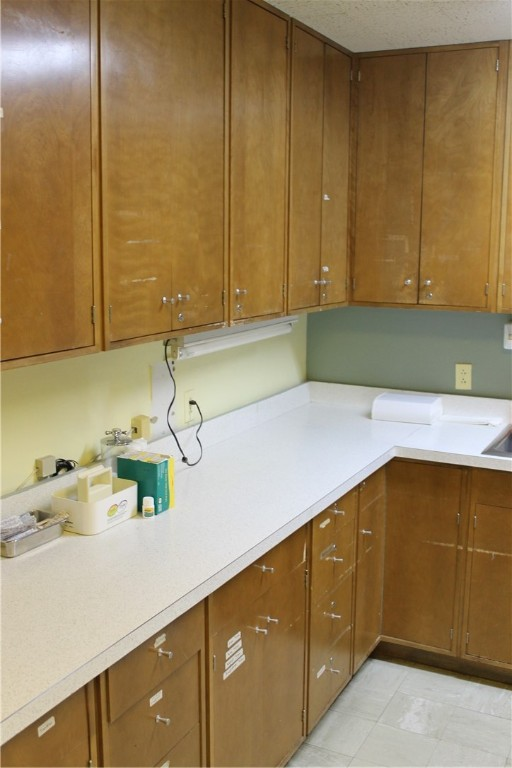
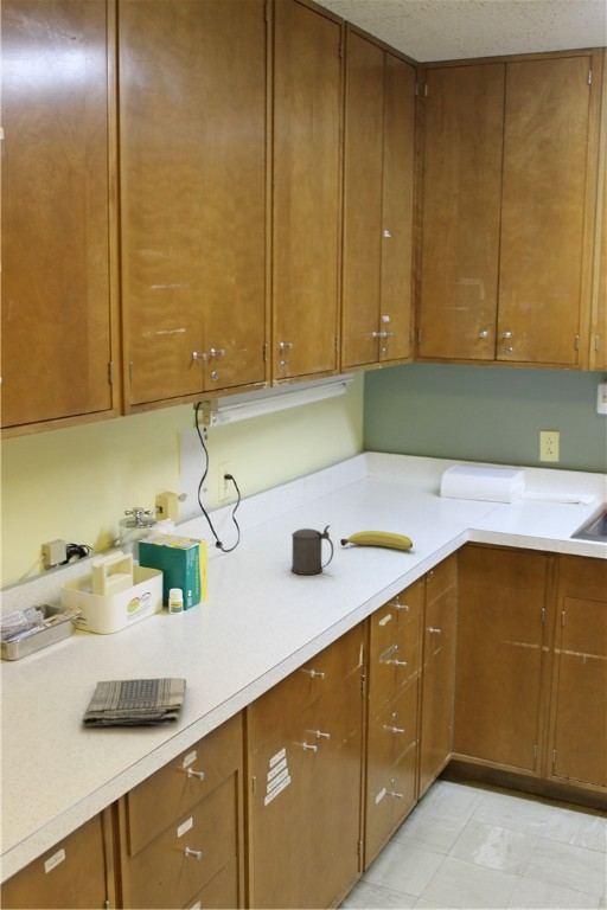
+ beer stein (312, 547)
+ fruit (378, 540)
+ dish towel (136, 698)
